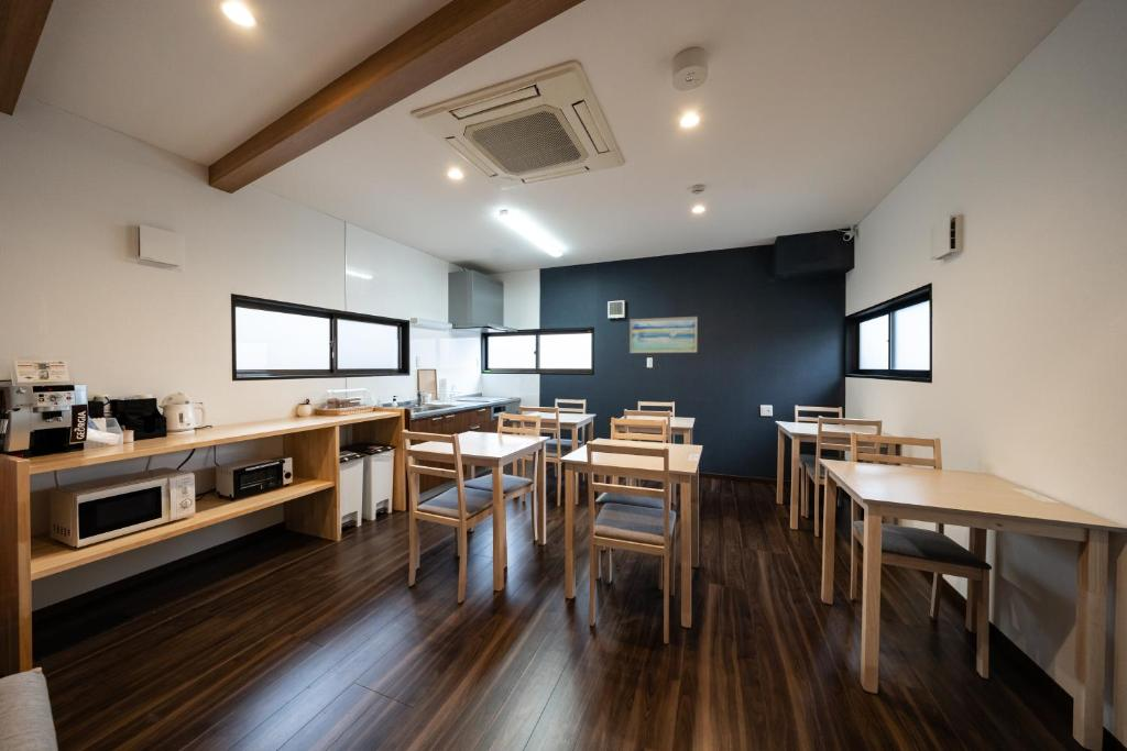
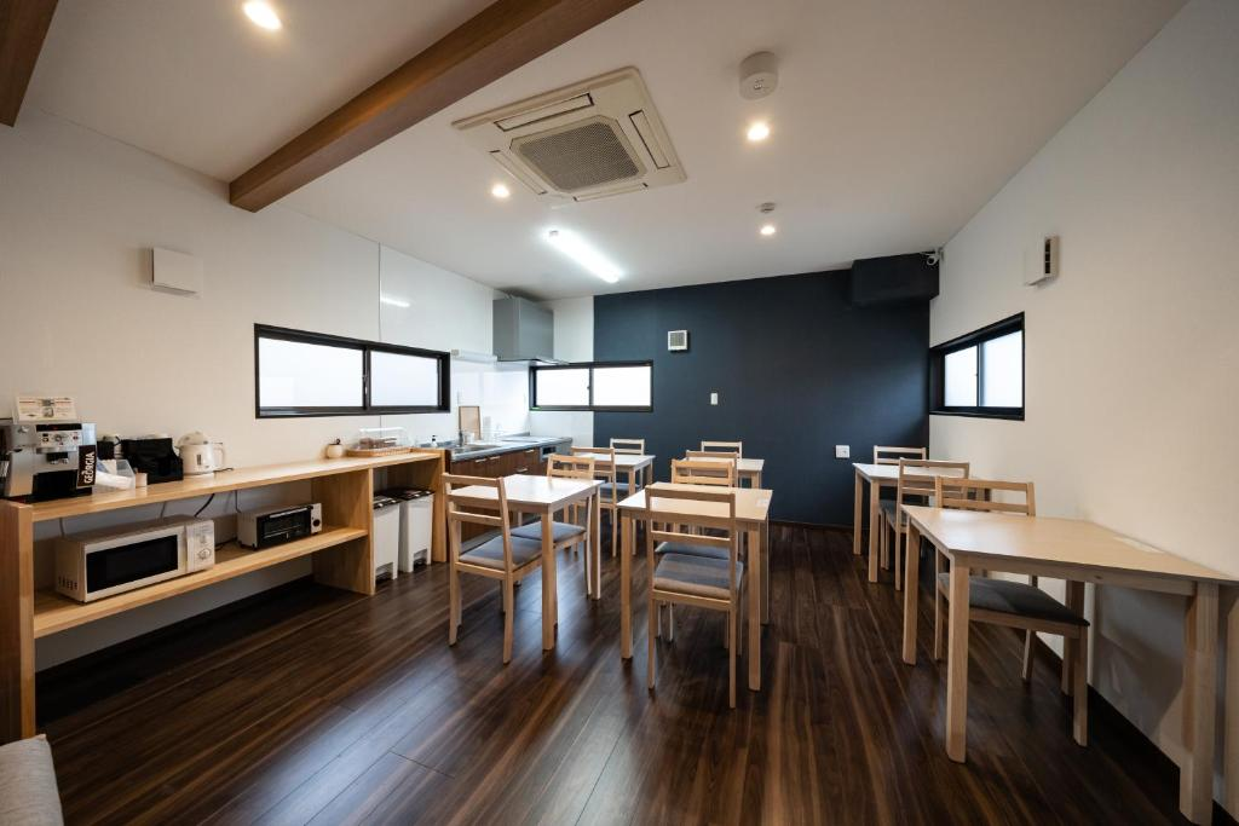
- wall art (663, 335)
